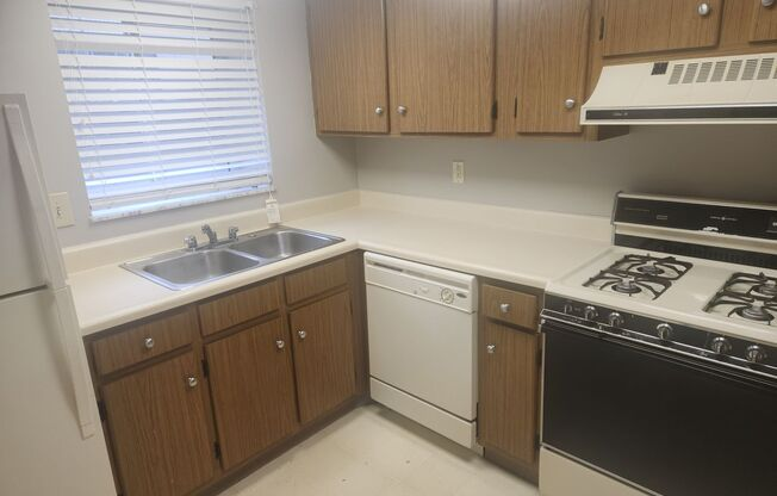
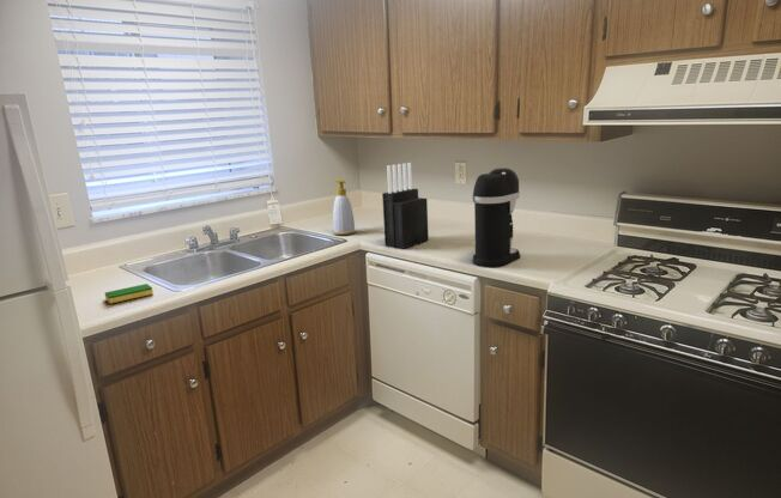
+ soap bottle (341, 206)
+ knife block (407, 204)
+ dish sponge (128, 292)
+ coffee maker (496, 214)
